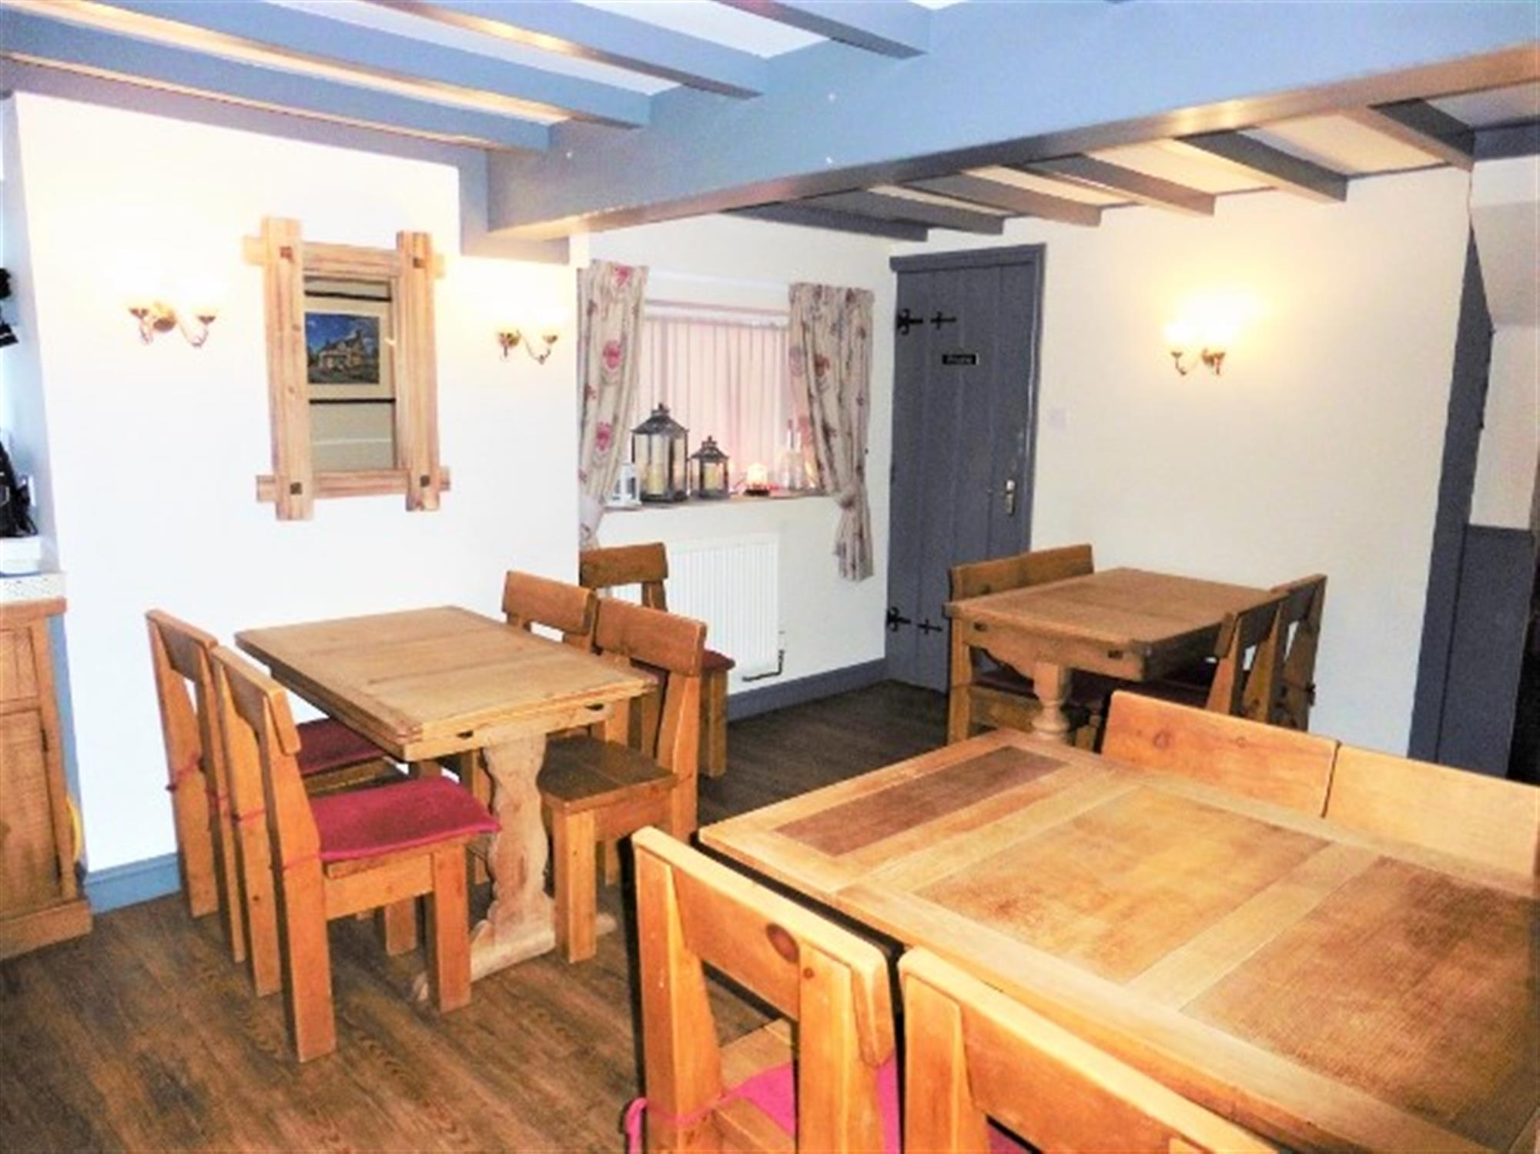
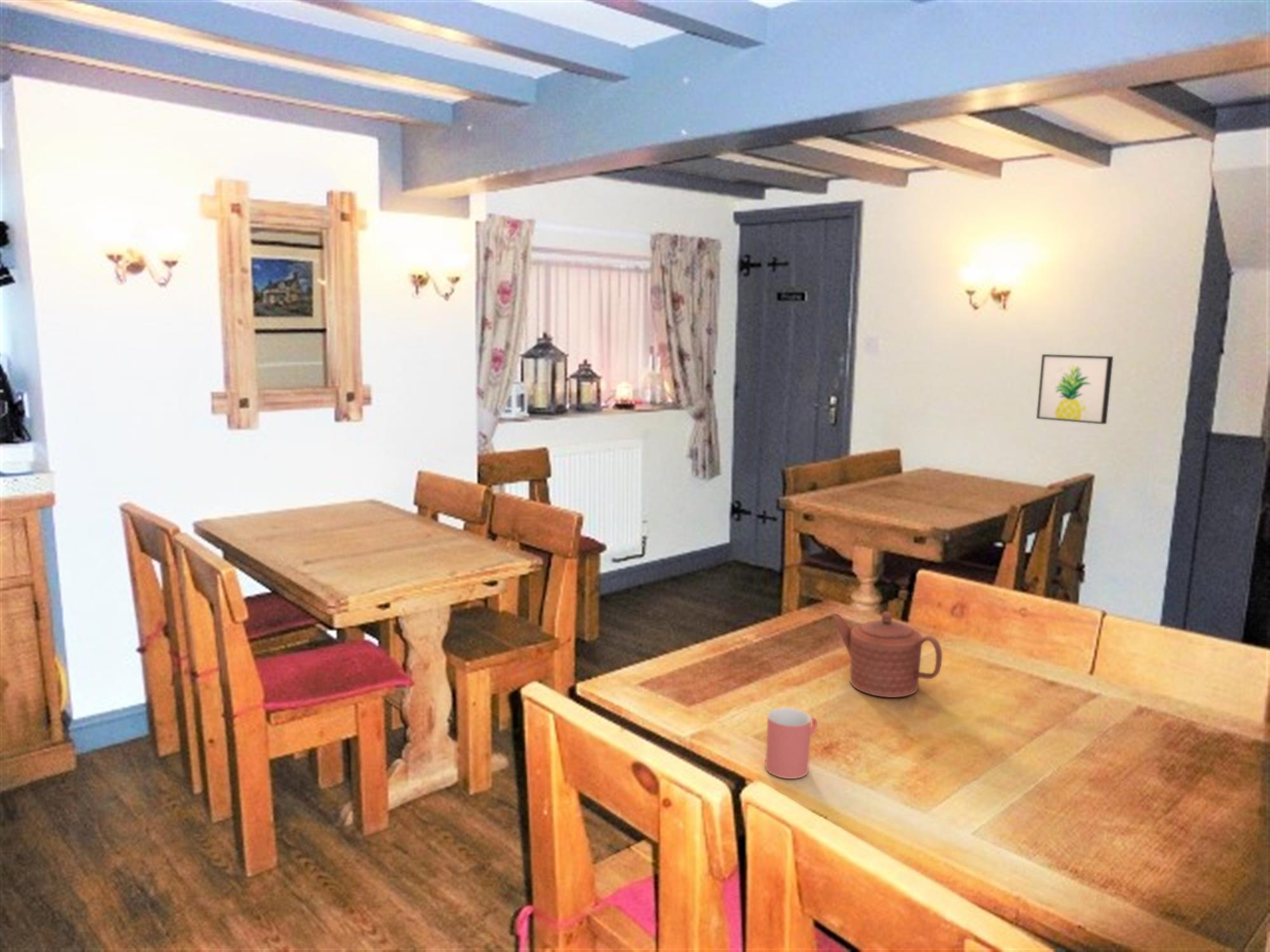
+ cup (794, 739)
+ teapot (885, 648)
+ wall art (1073, 388)
